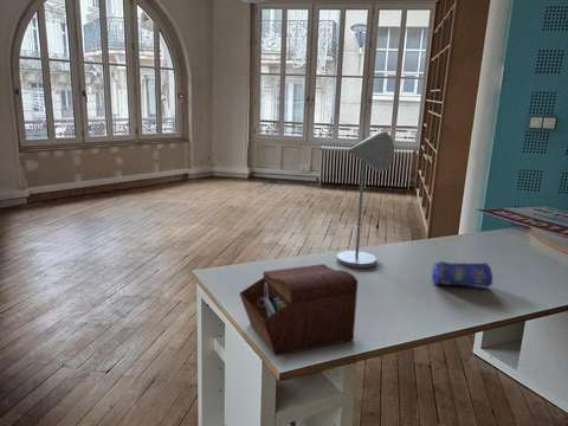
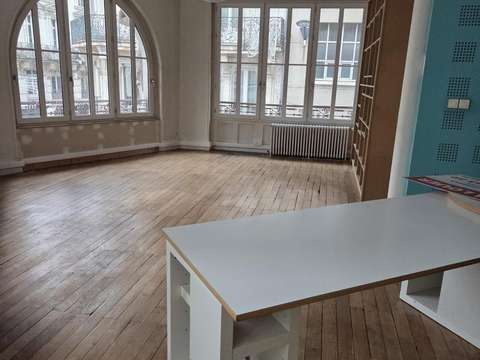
- desk lamp (361, 198)
- pencil case (462, 273)
- sewing box (295, 302)
